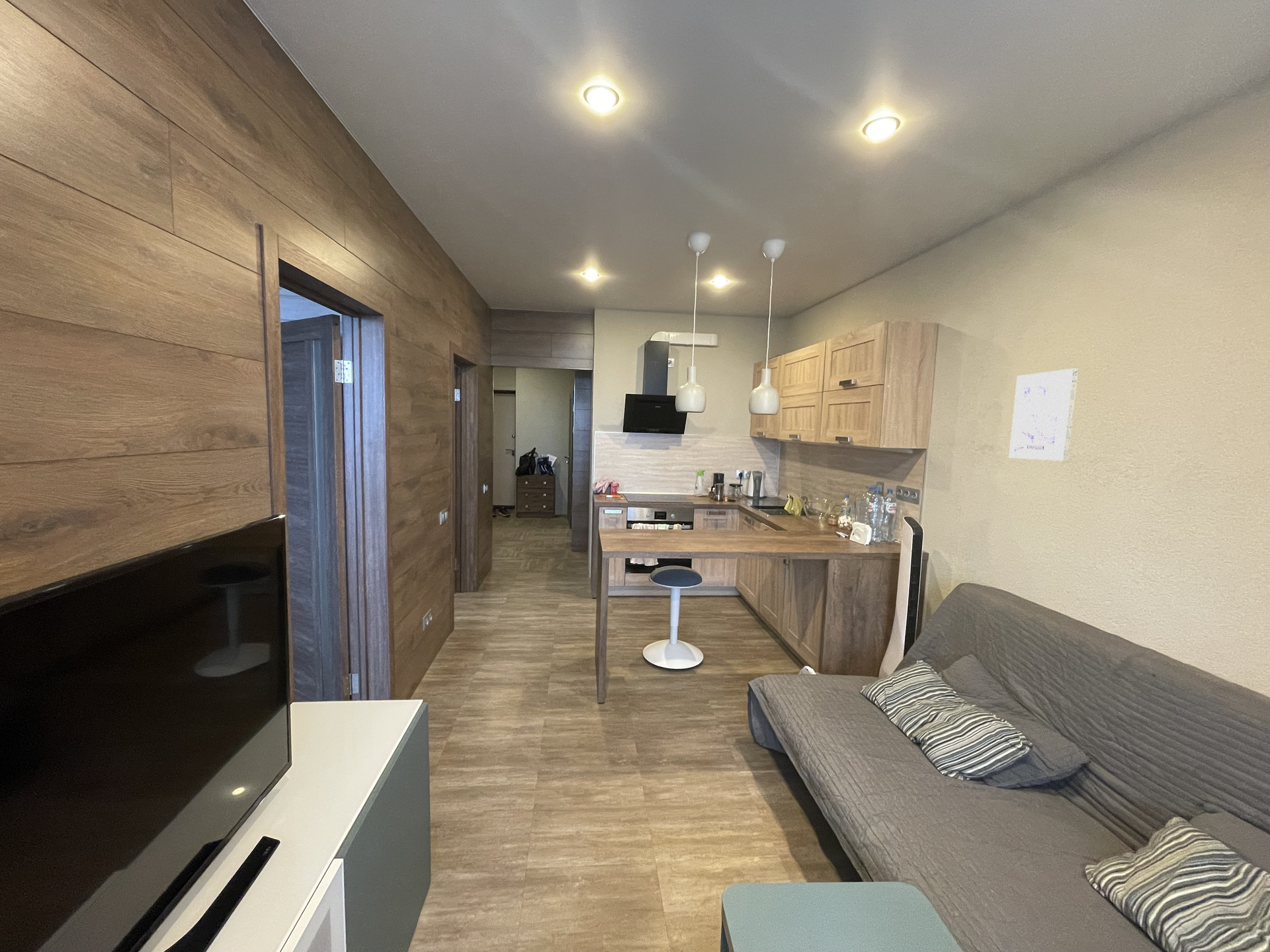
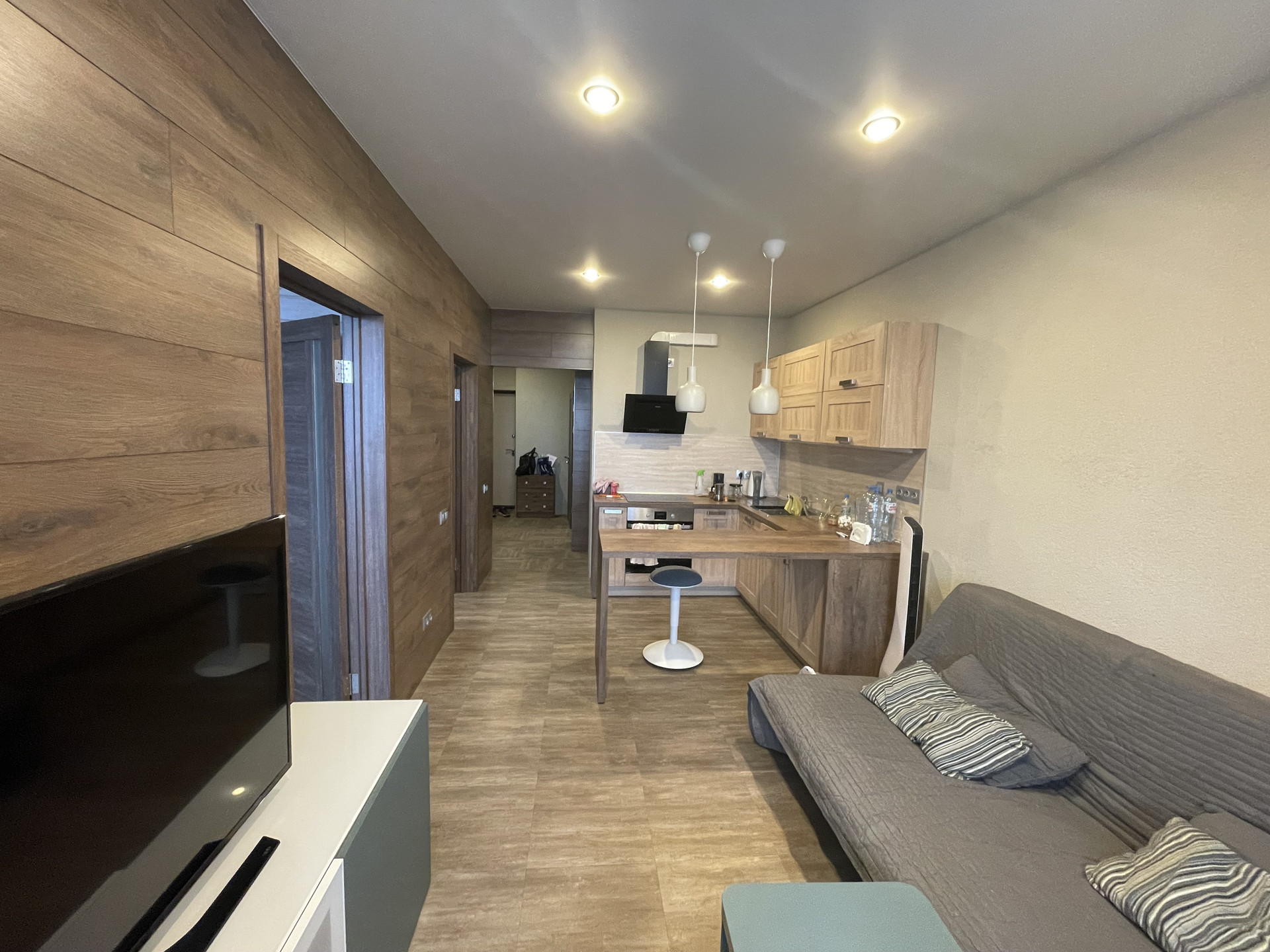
- wall art (1041, 416)
